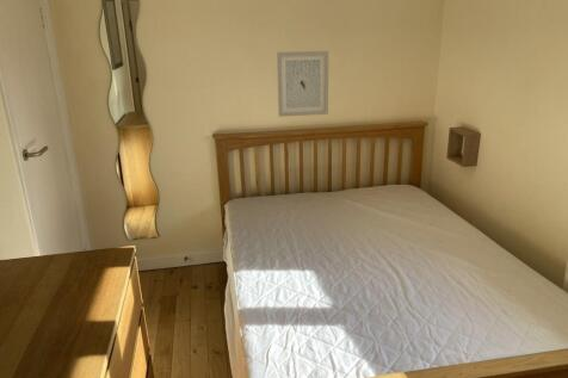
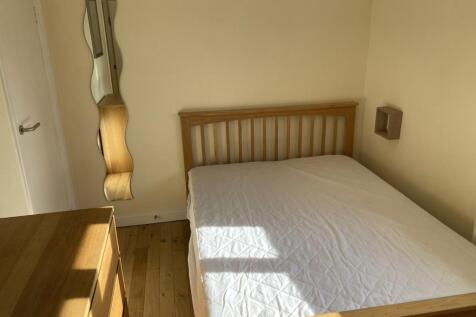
- wall art (303, 83)
